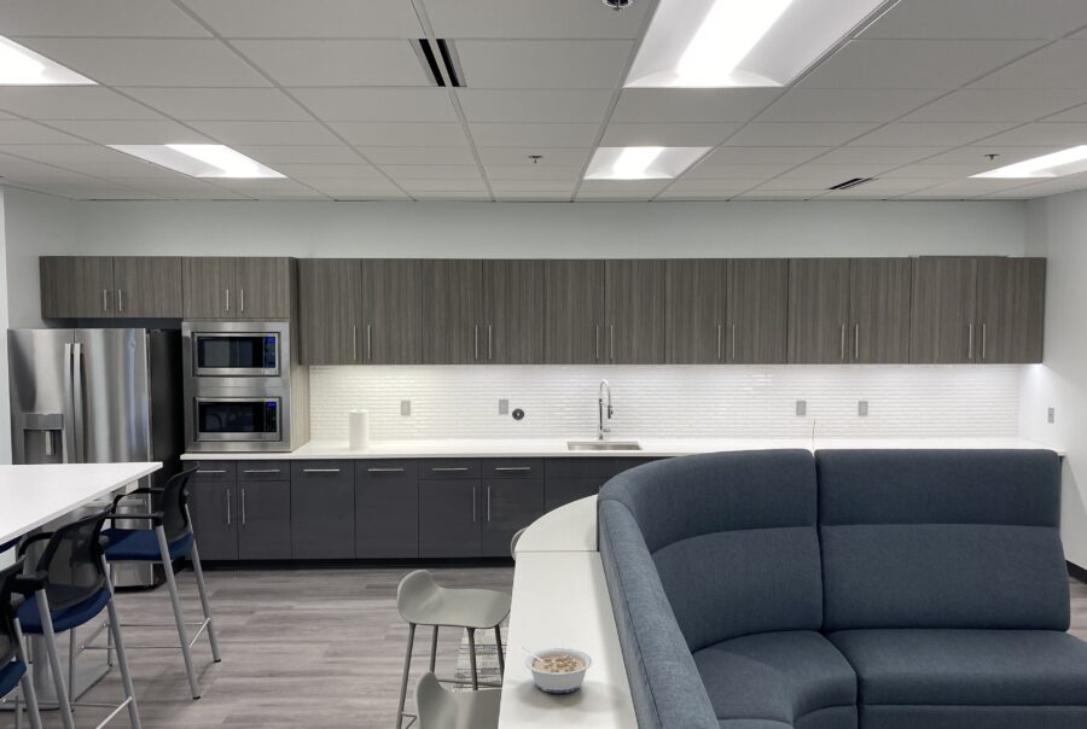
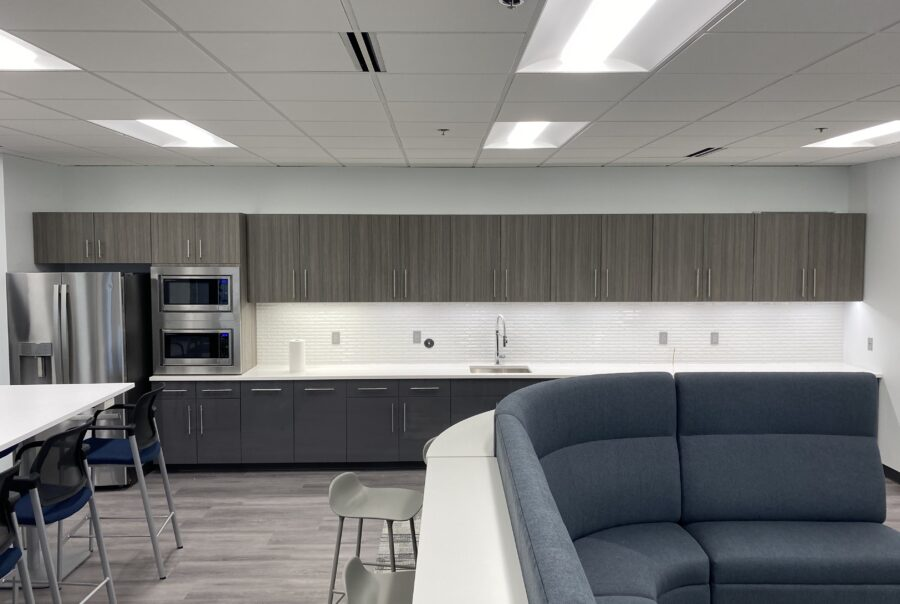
- legume (556, 670)
